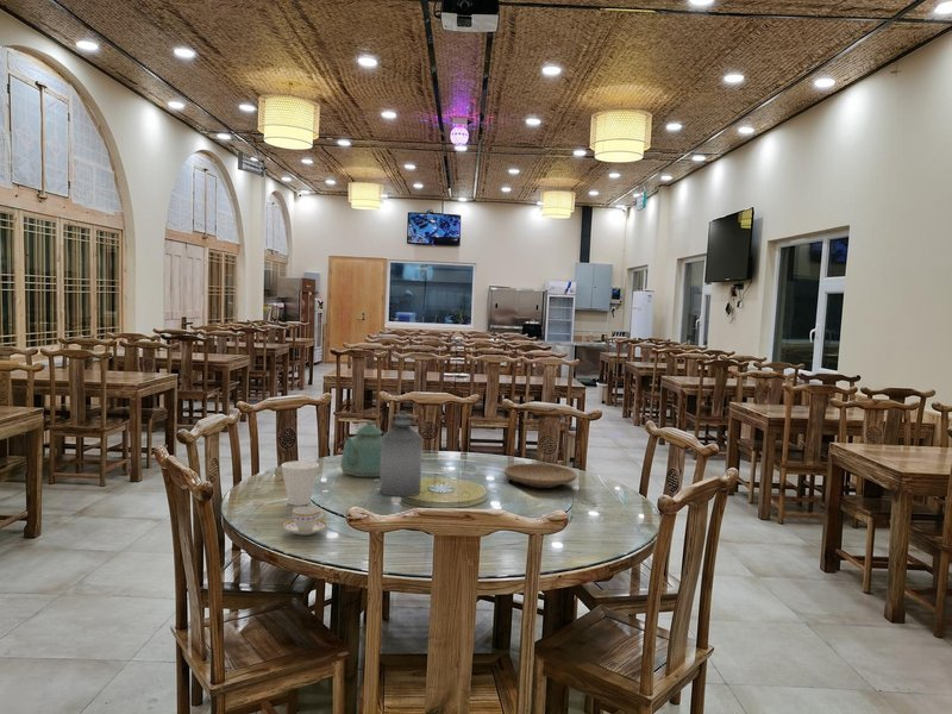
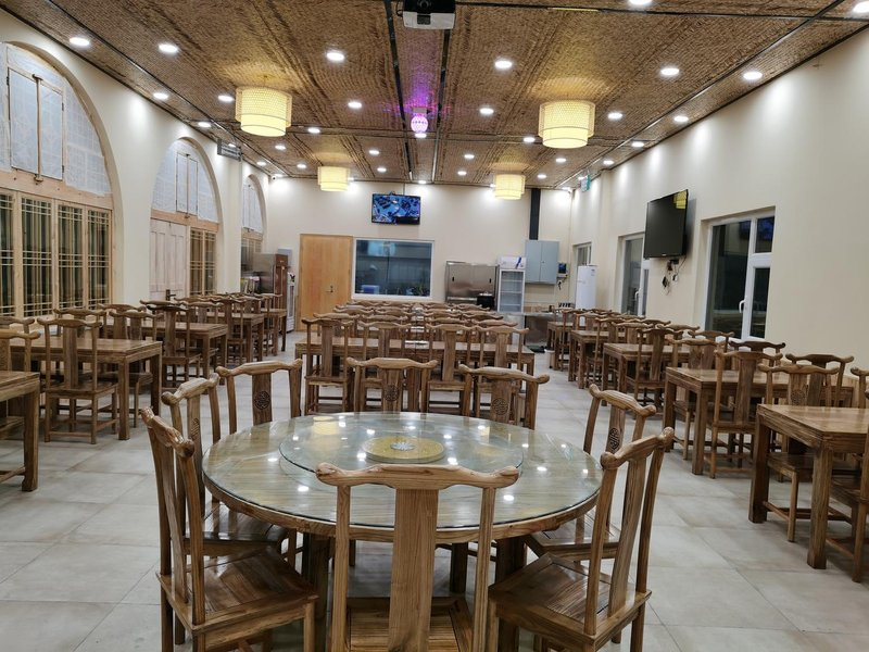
- plate (539, 477)
- teacup (305, 521)
- kettle (365, 441)
- cup (299, 483)
- bottle (401, 451)
